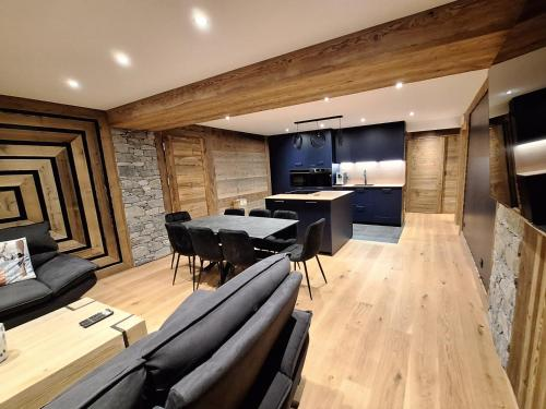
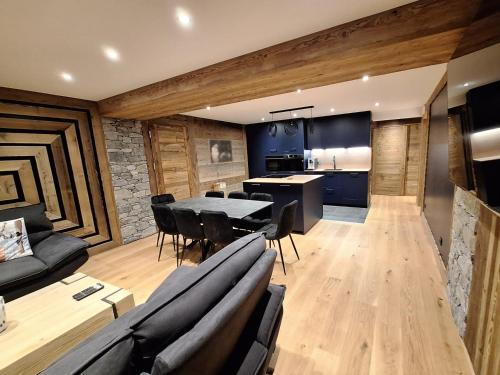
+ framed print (221, 151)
